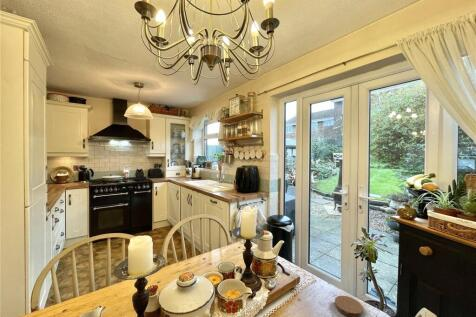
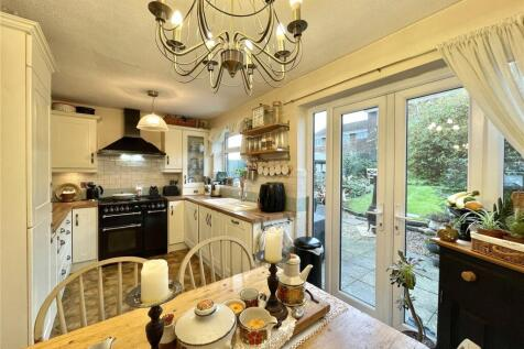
- coaster (348, 305)
